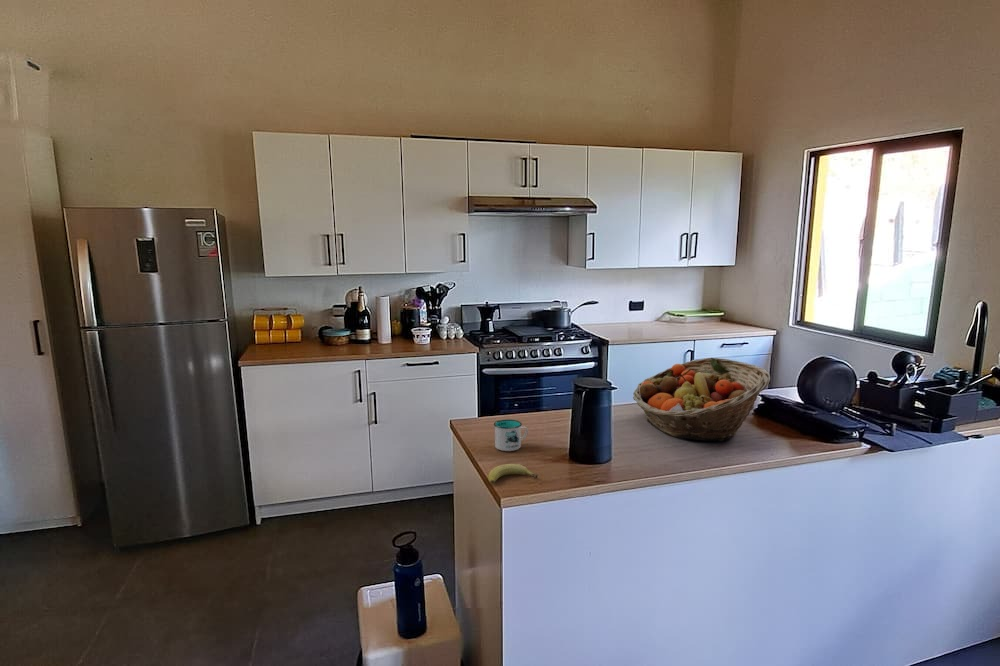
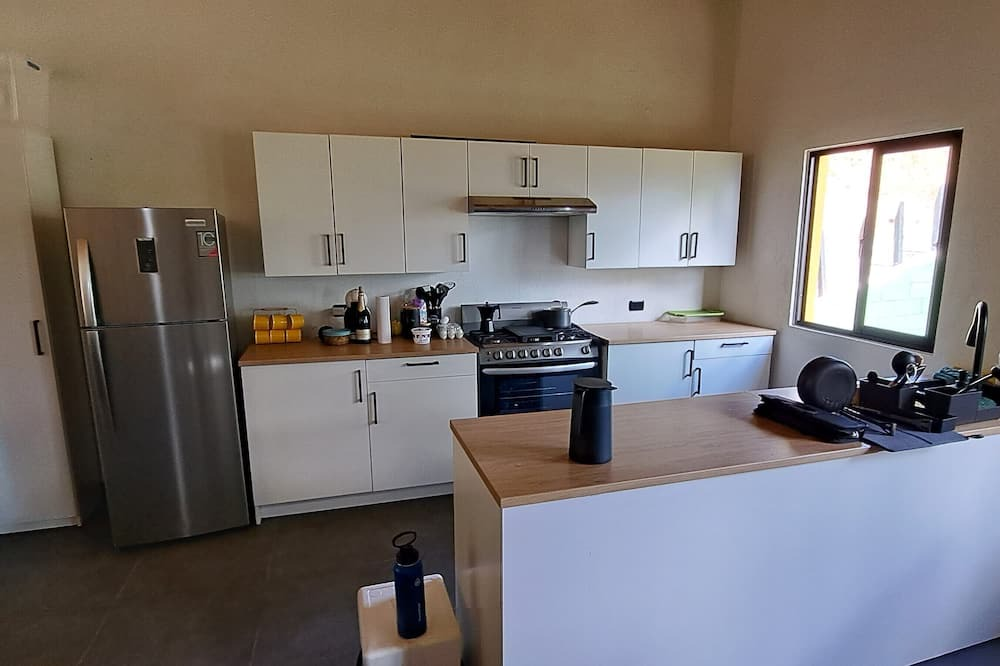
- fruit basket (697, 395)
- fruit (510, 472)
- mug (511, 434)
